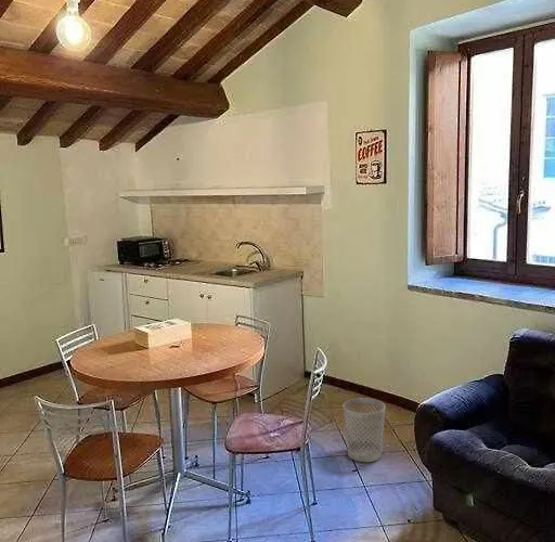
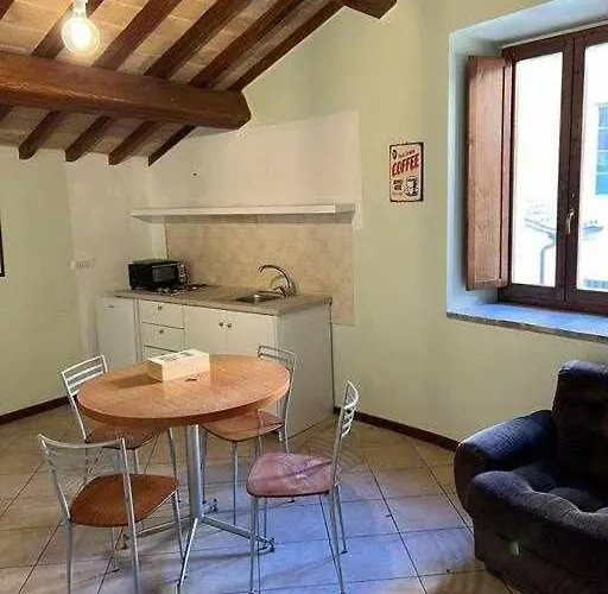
- wastebasket (364, 429)
